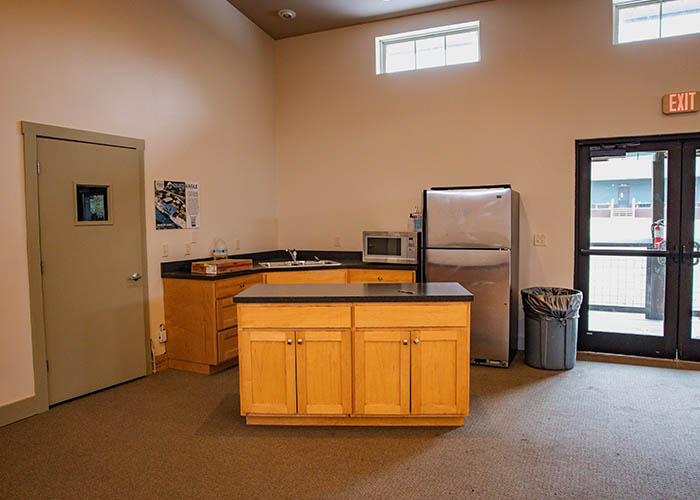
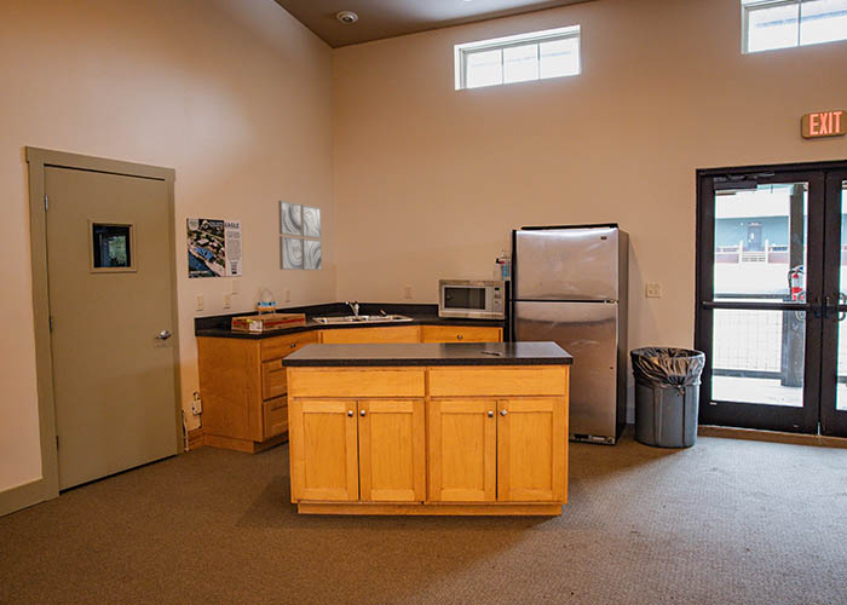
+ wall art (301, 236)
